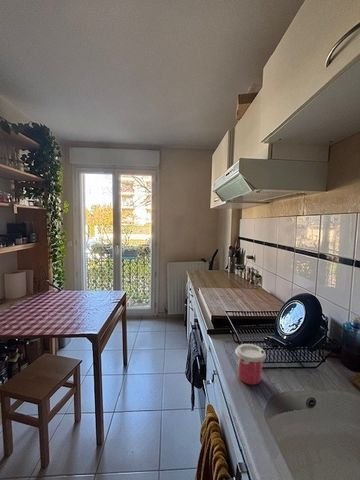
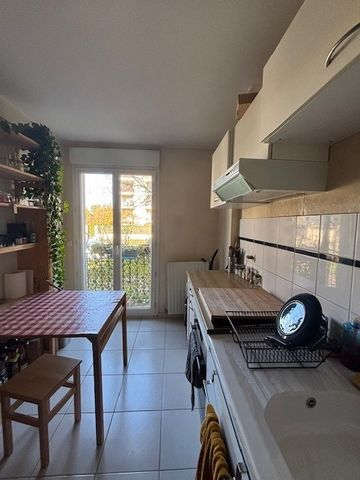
- cup (250, 364)
